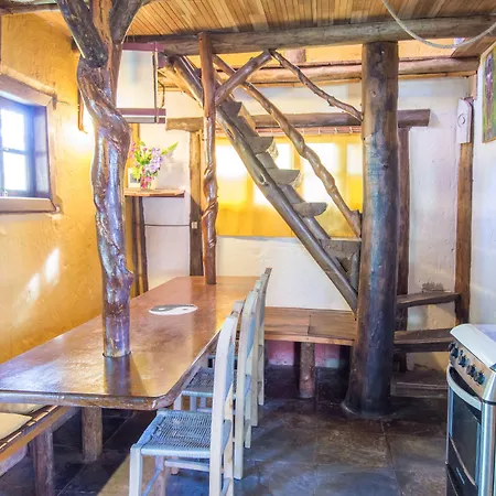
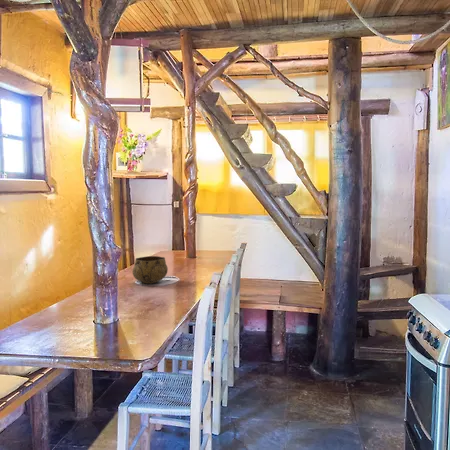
+ decorative bowl (150, 270)
